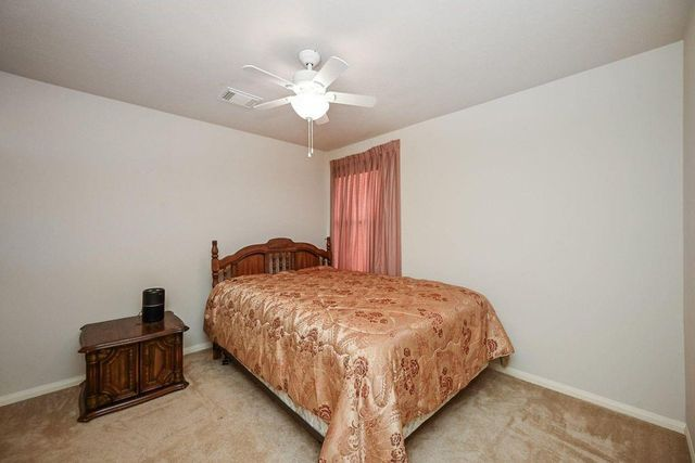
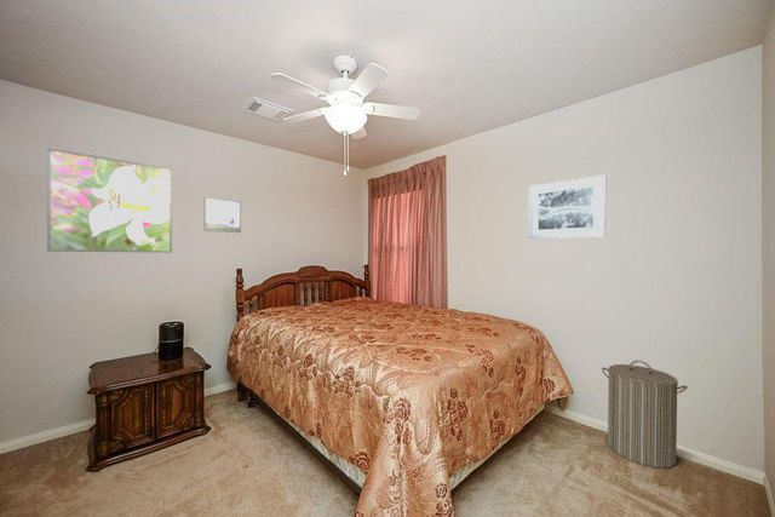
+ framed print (223, 216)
+ laundry hamper (641, 406)
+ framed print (115, 205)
+ wall art (564, 209)
